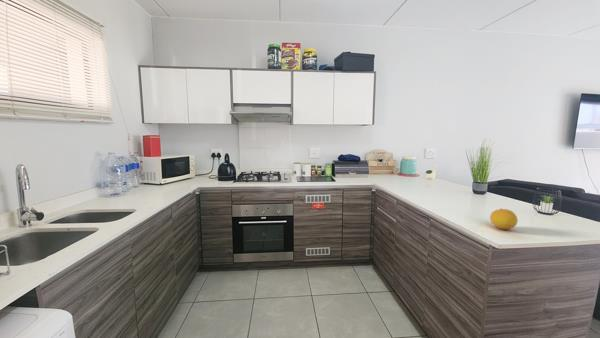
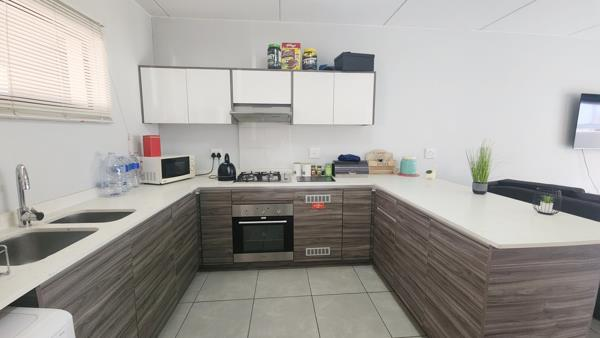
- fruit (503, 219)
